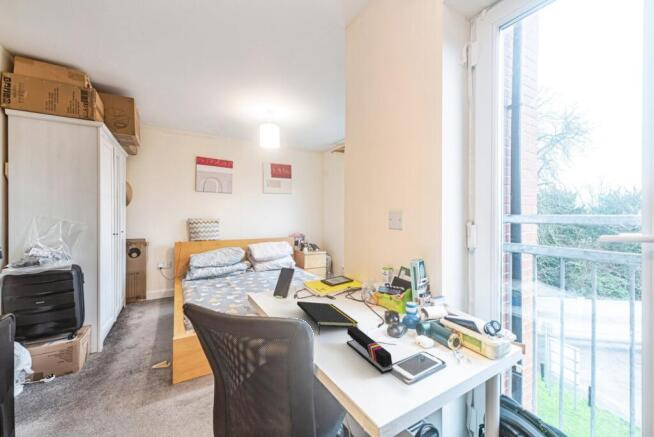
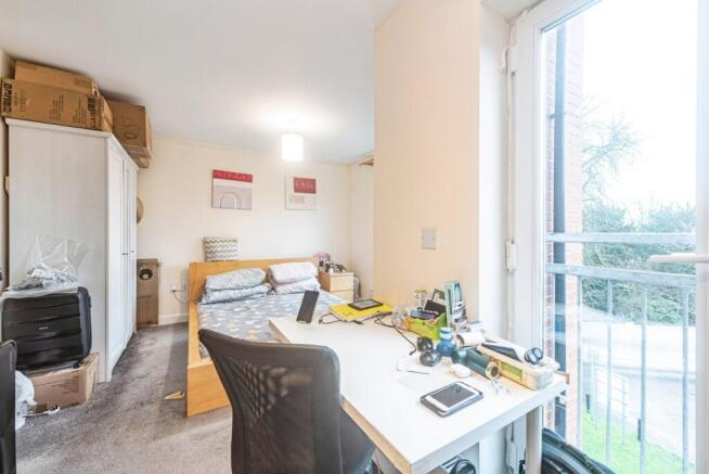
- stapler (367, 346)
- notepad (325, 313)
